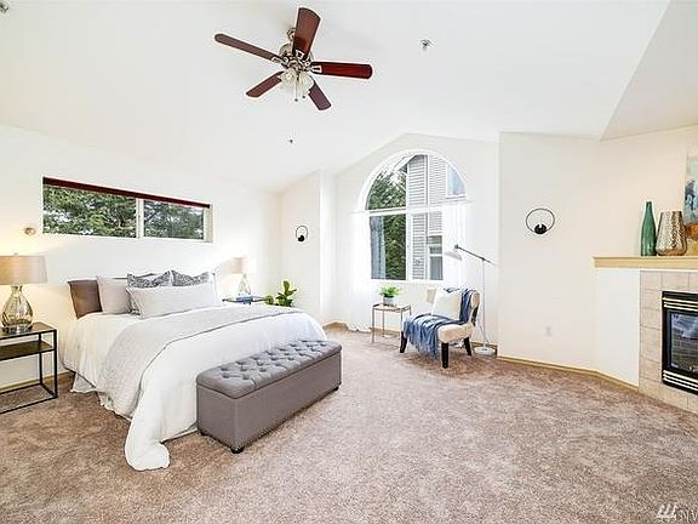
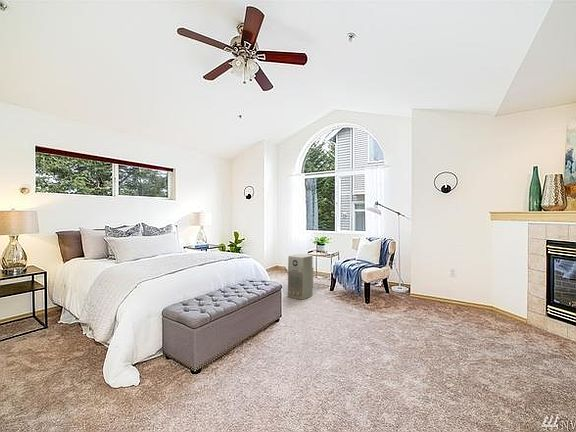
+ air purifier (301, 275)
